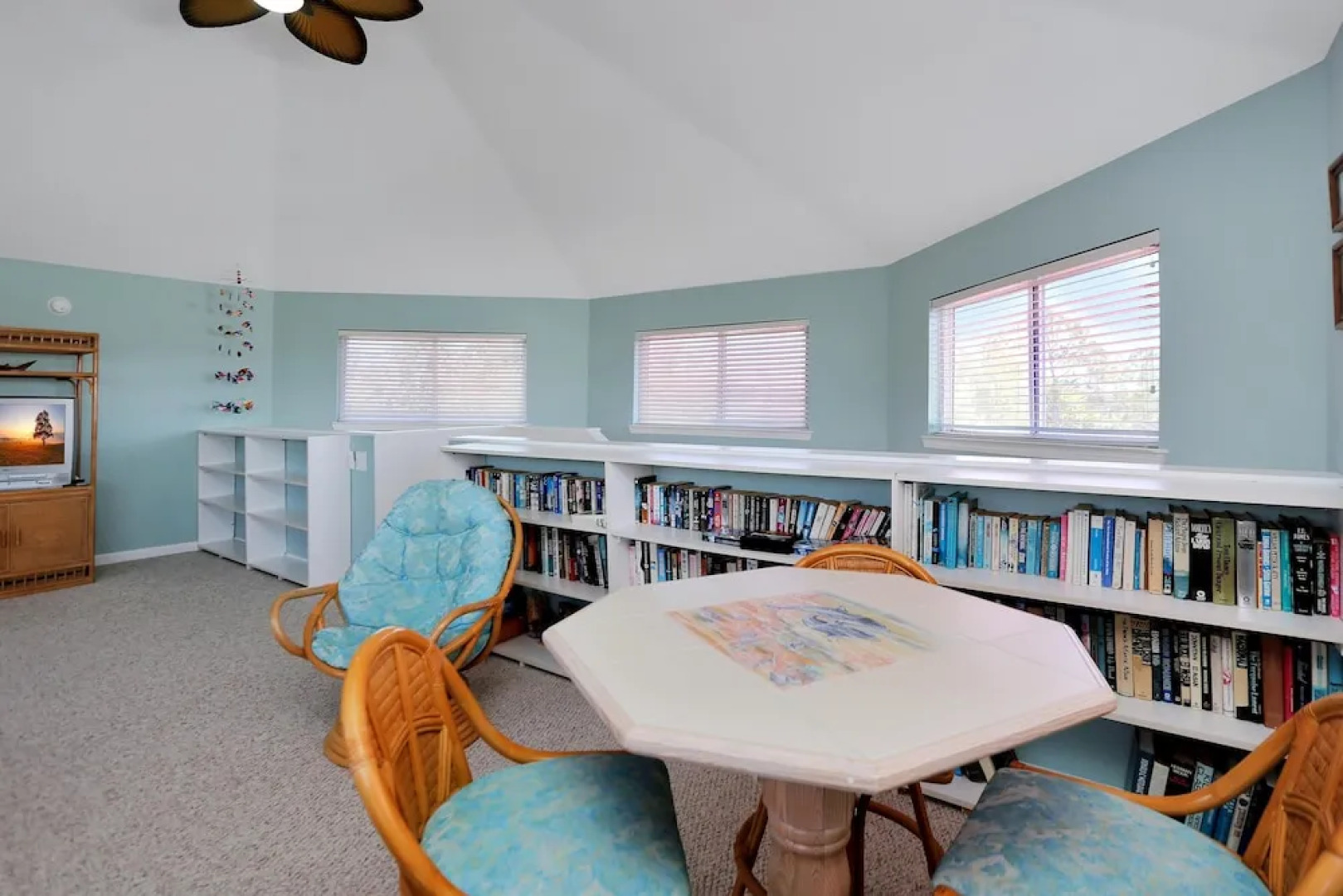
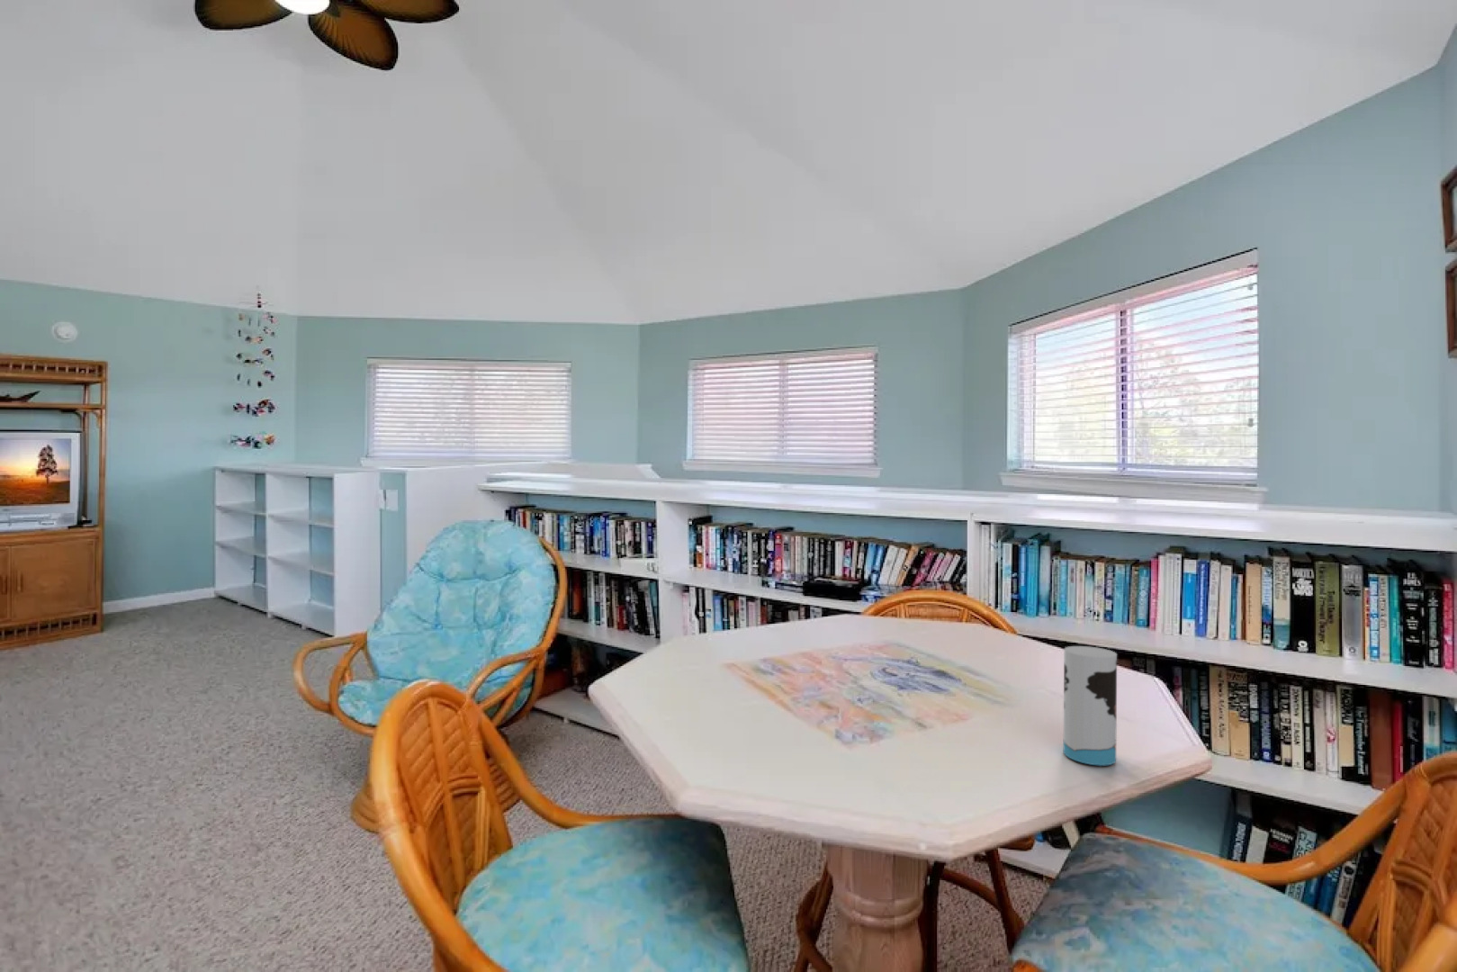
+ cup (1089, 703)
